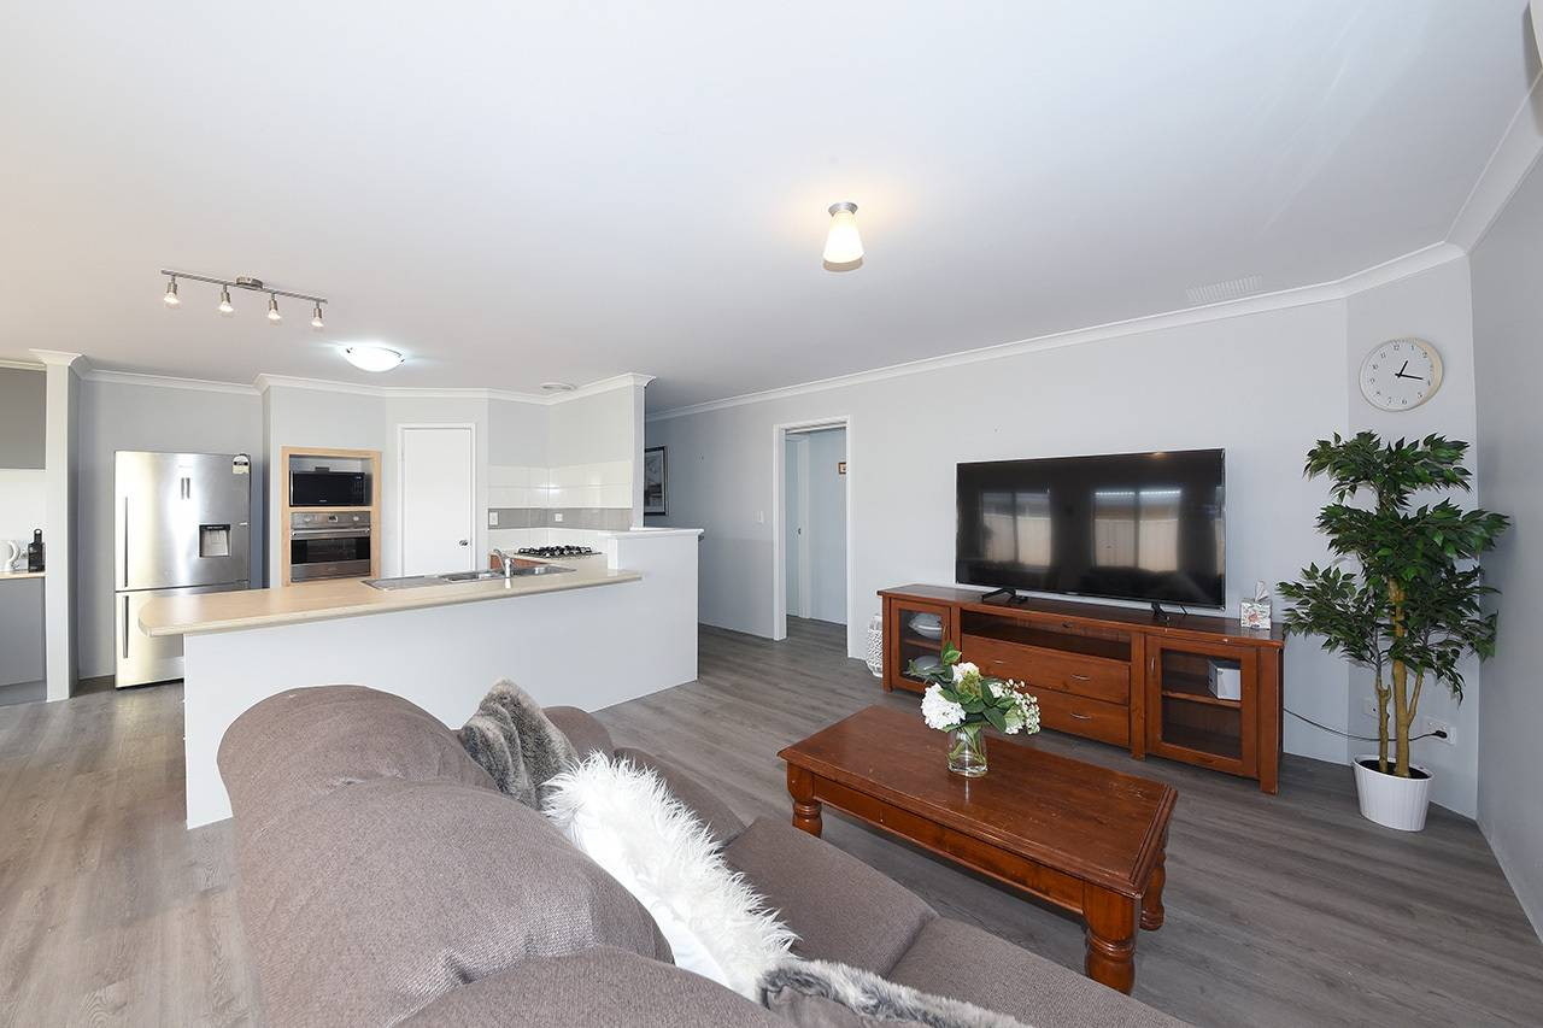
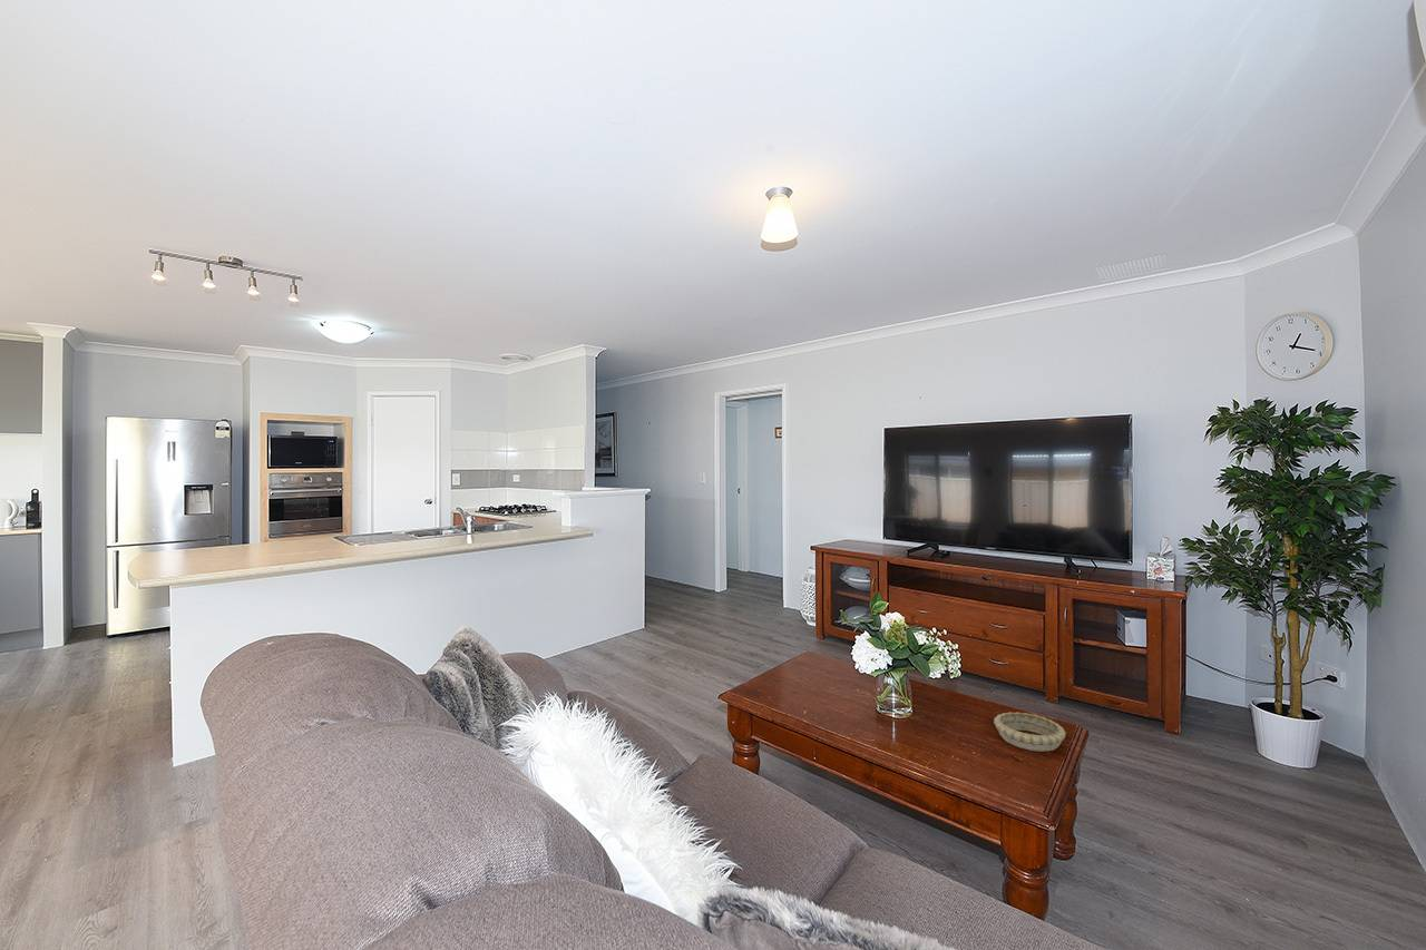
+ decorative bowl (1029, 731)
